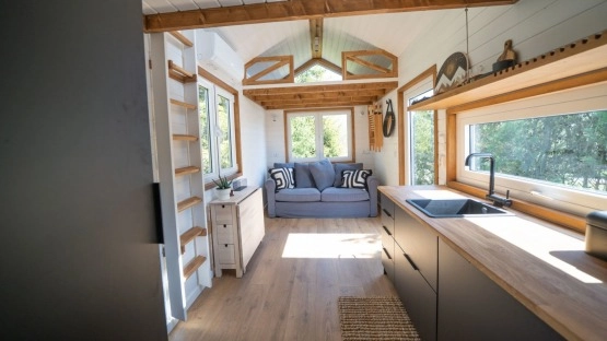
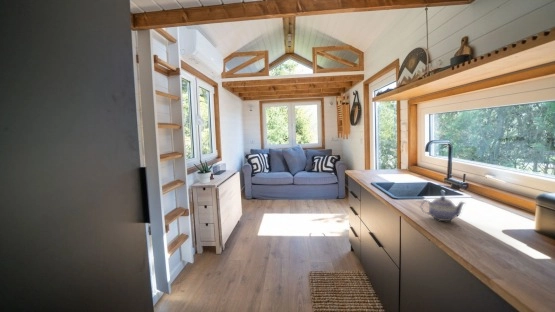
+ teapot (442, 207)
